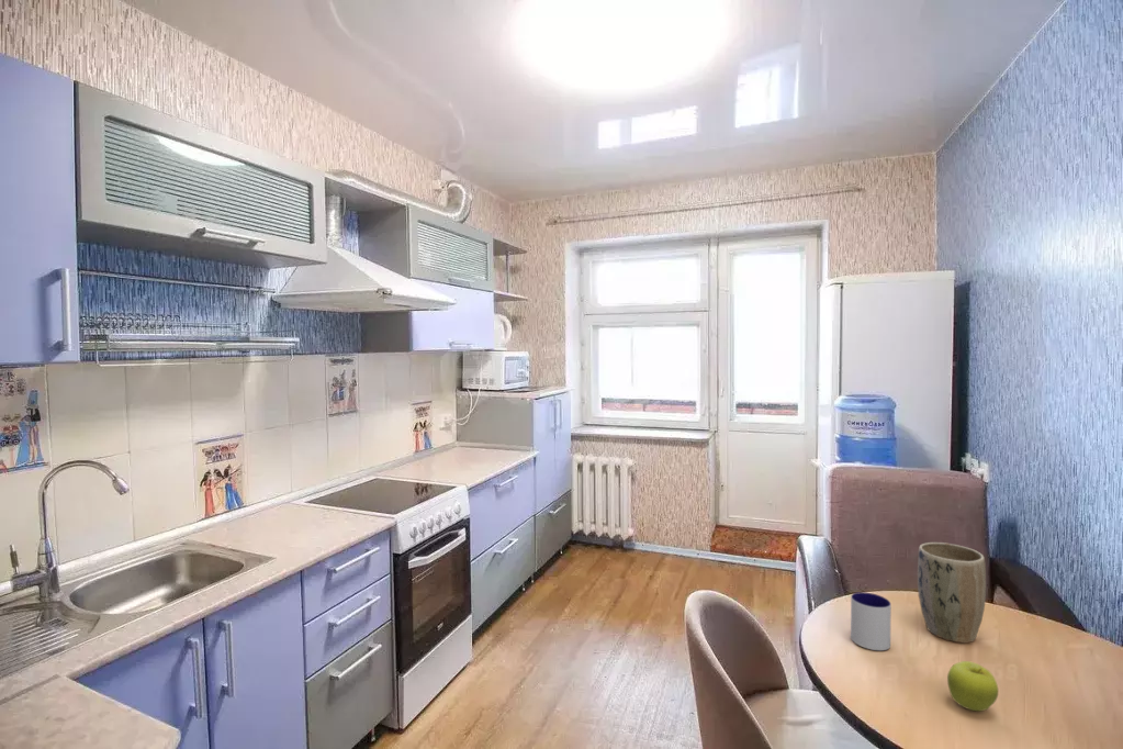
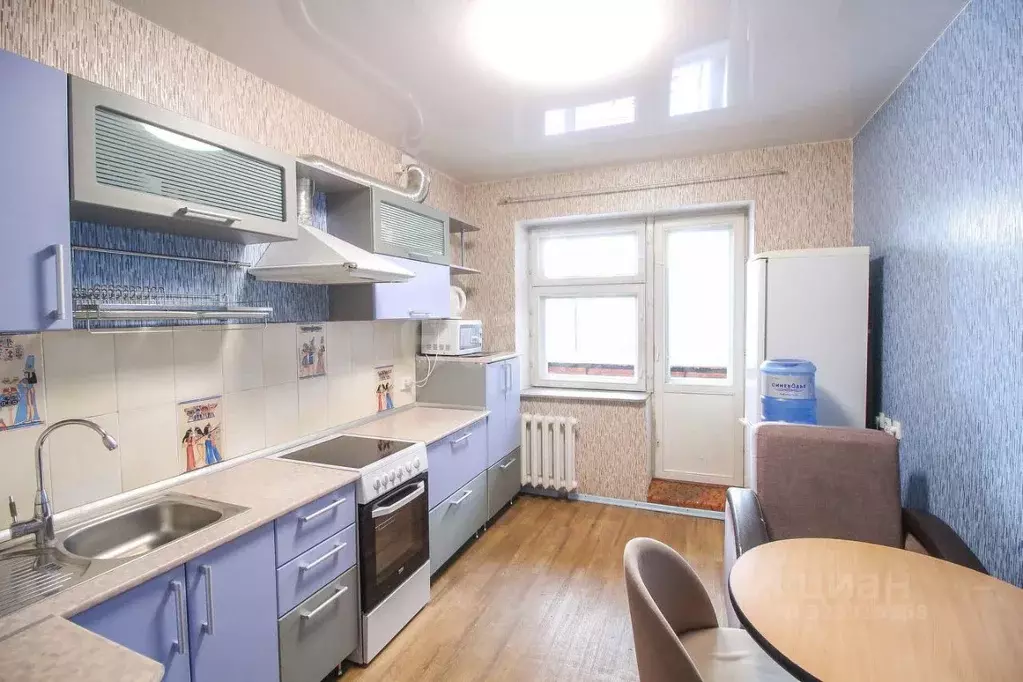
- mug (874, 618)
- plant pot (950, 592)
- fruit (972, 686)
